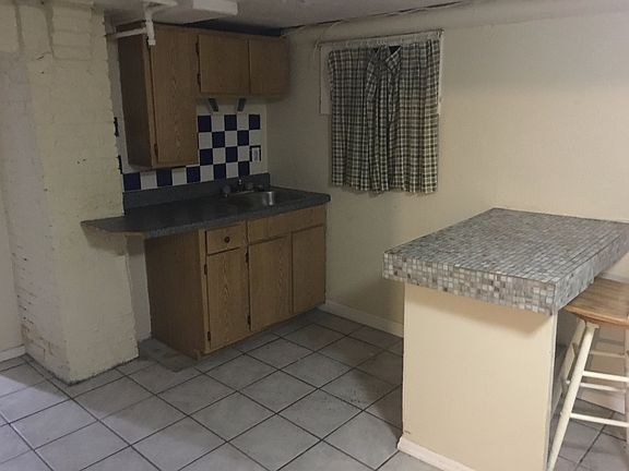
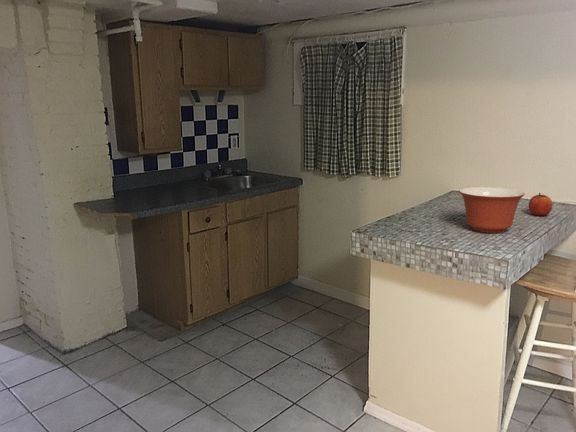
+ mixing bowl (489, 210)
+ apple (540, 204)
